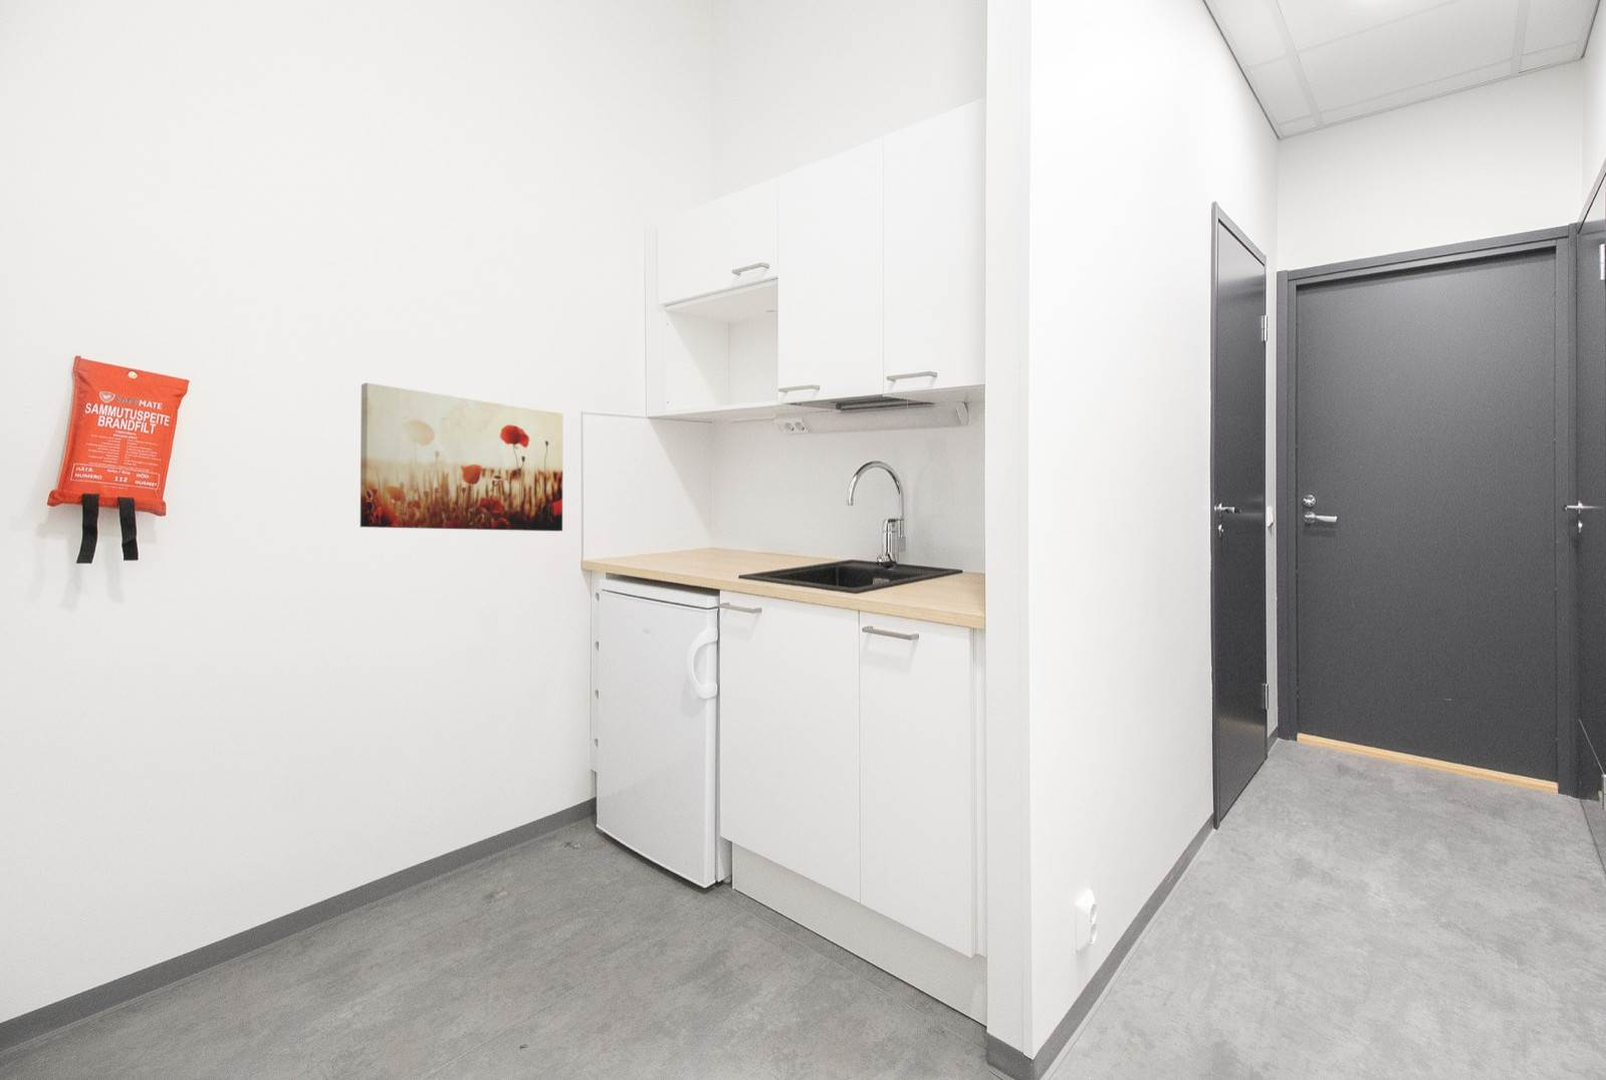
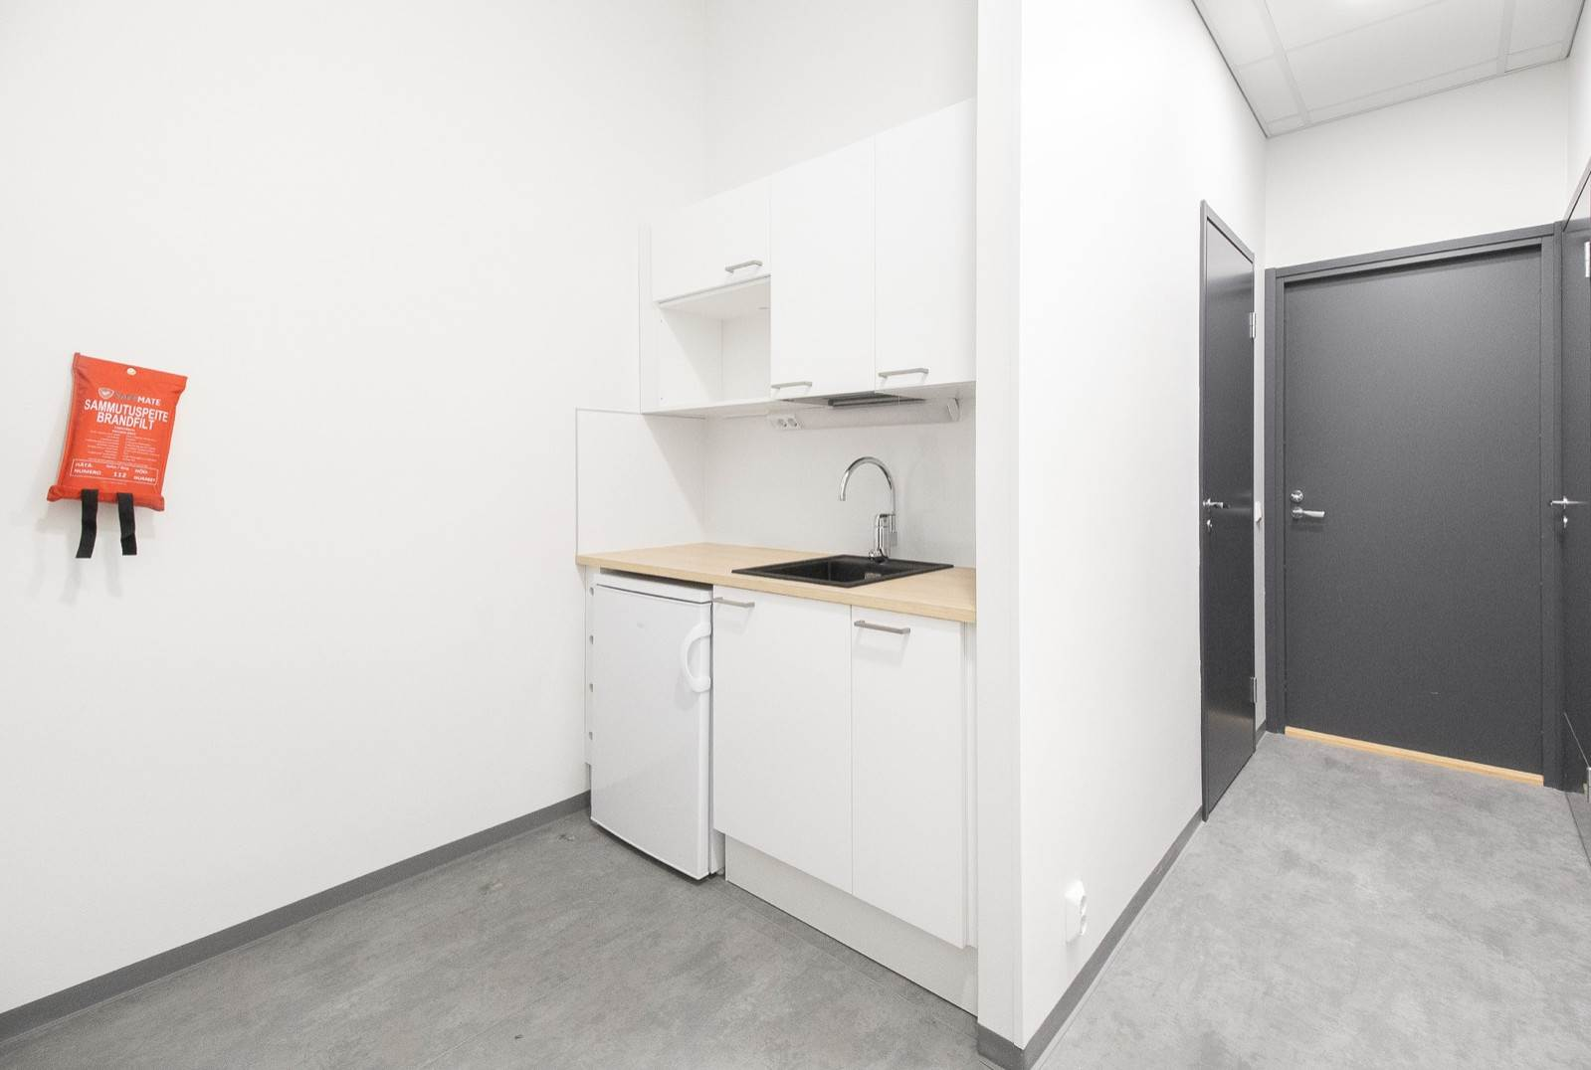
- wall art (471, 465)
